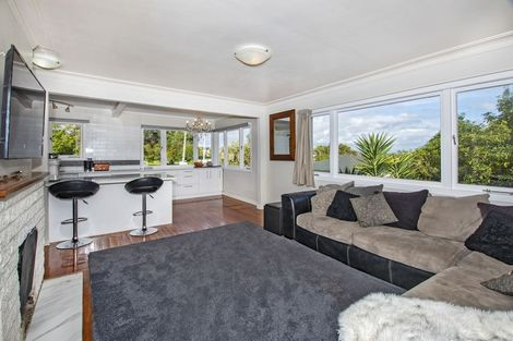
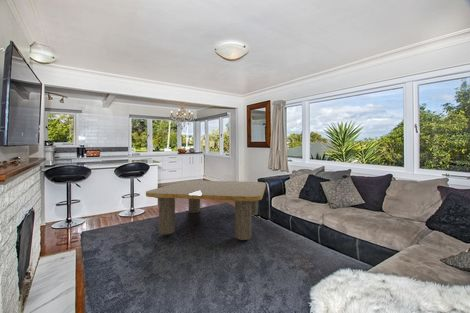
+ coffee table (214, 199)
